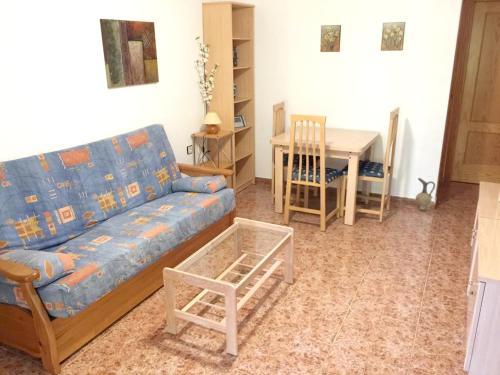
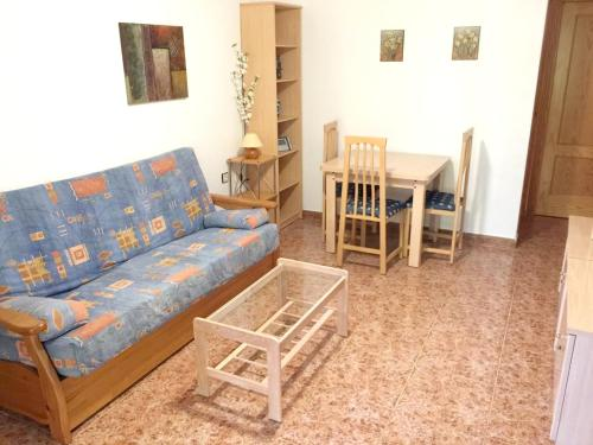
- ceramic jug (425, 194)
